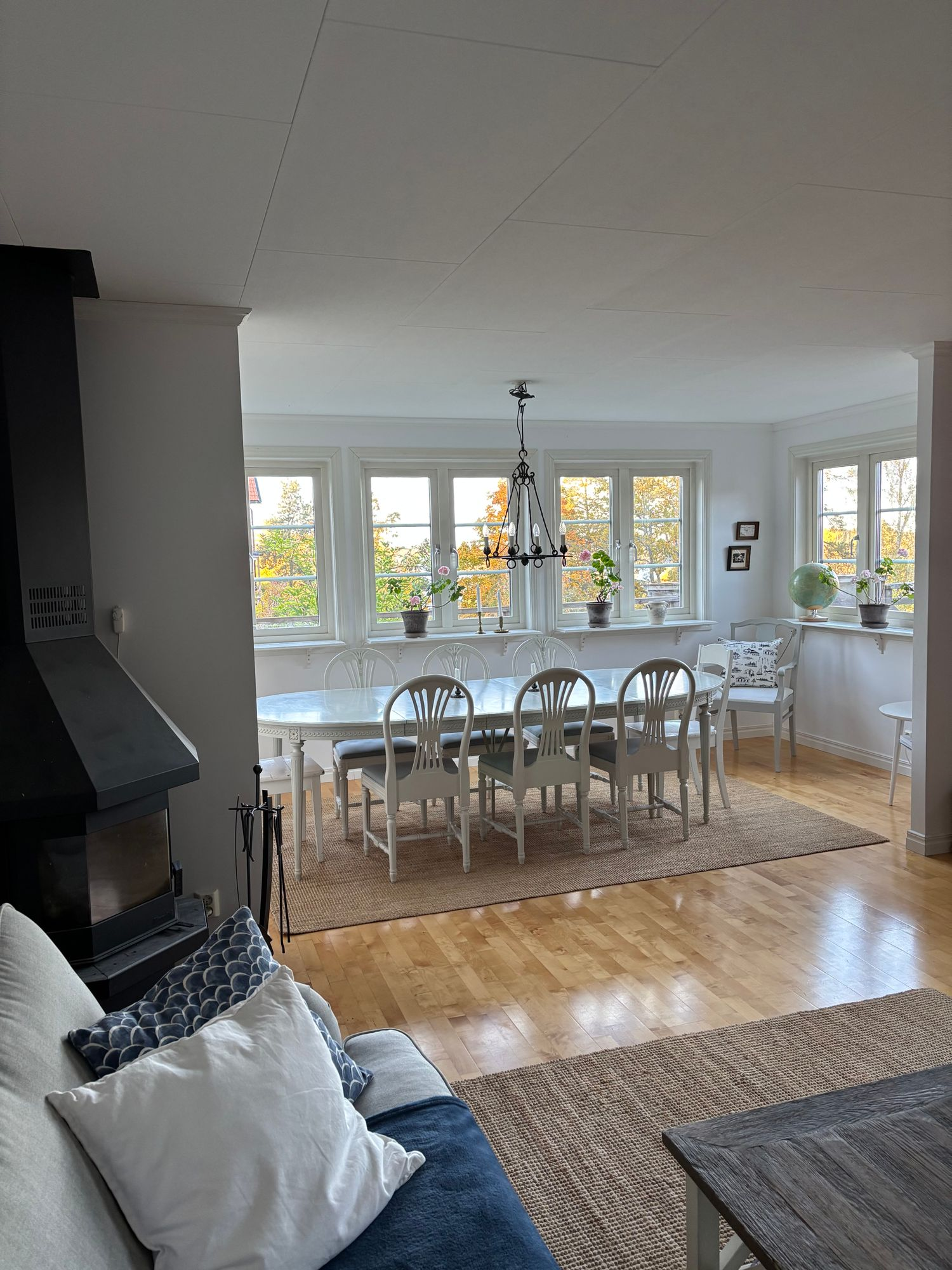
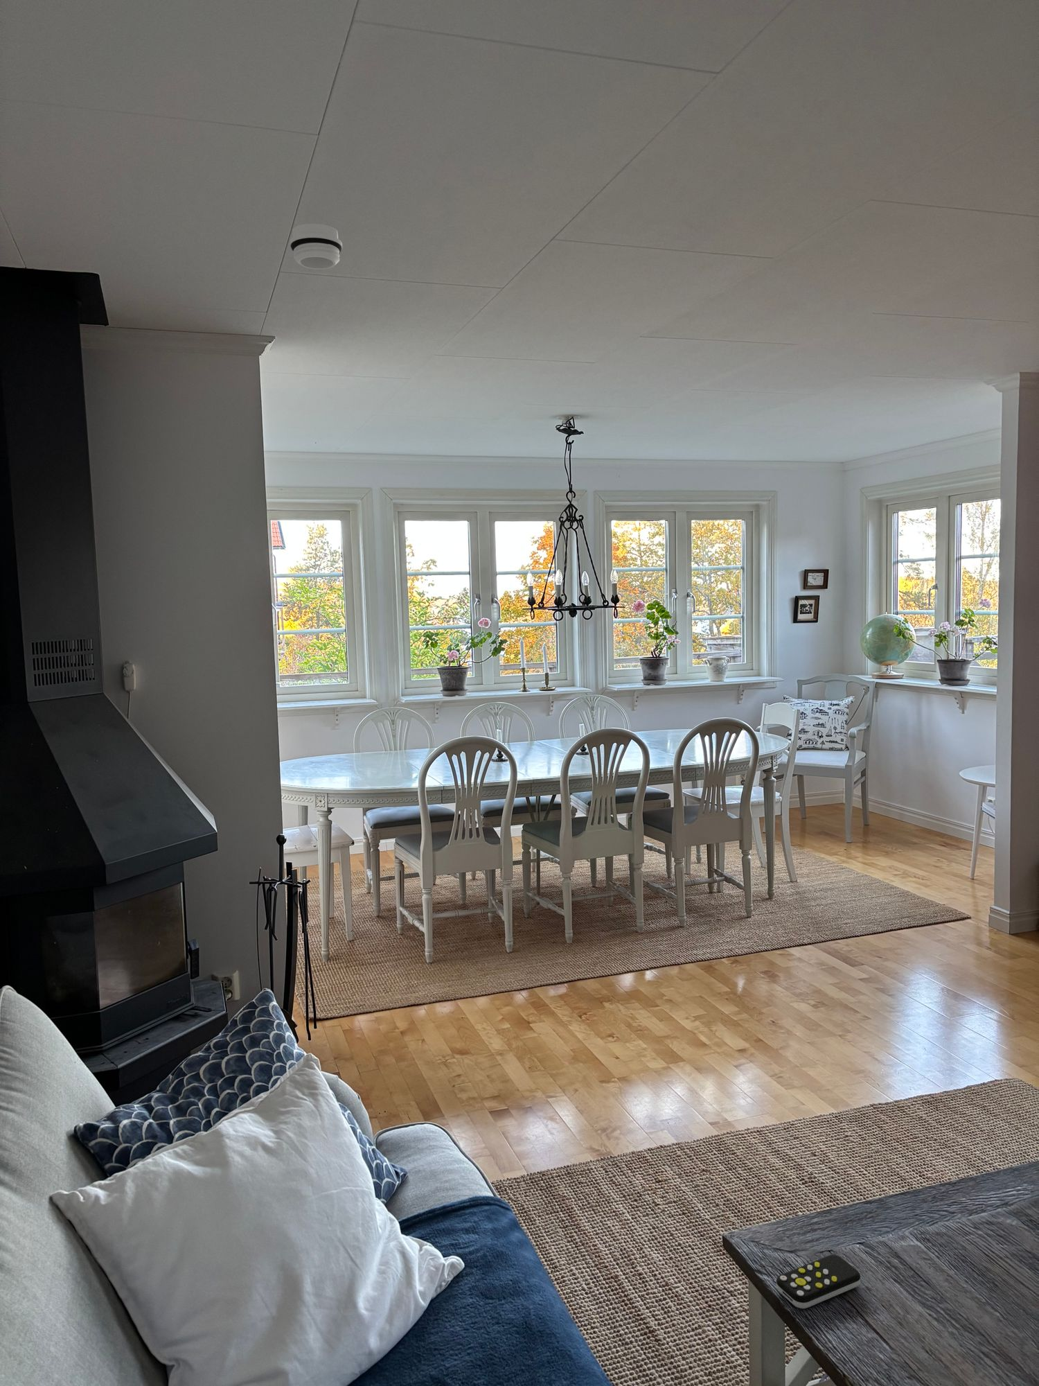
+ remote control (819, 1280)
+ smoke detector (315, 248)
